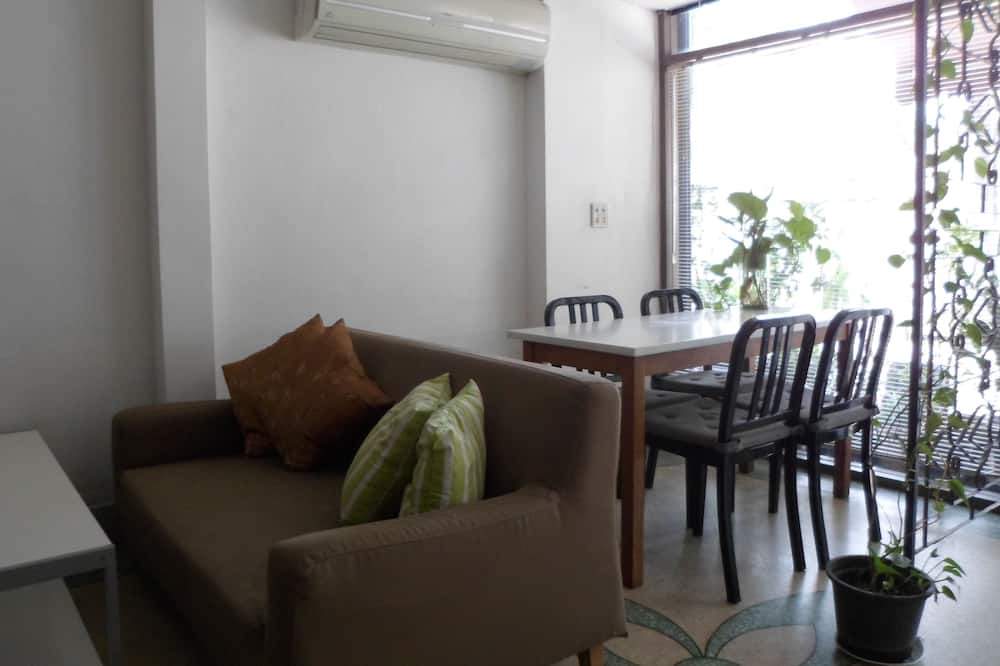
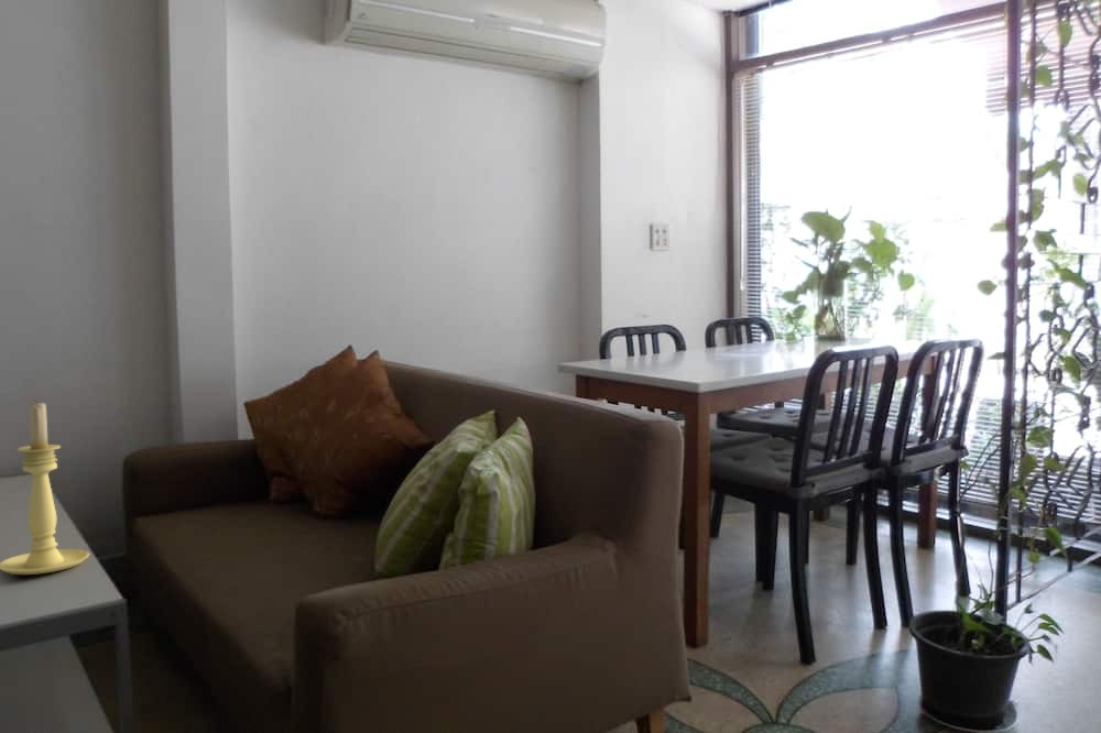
+ candle holder (41, 482)
